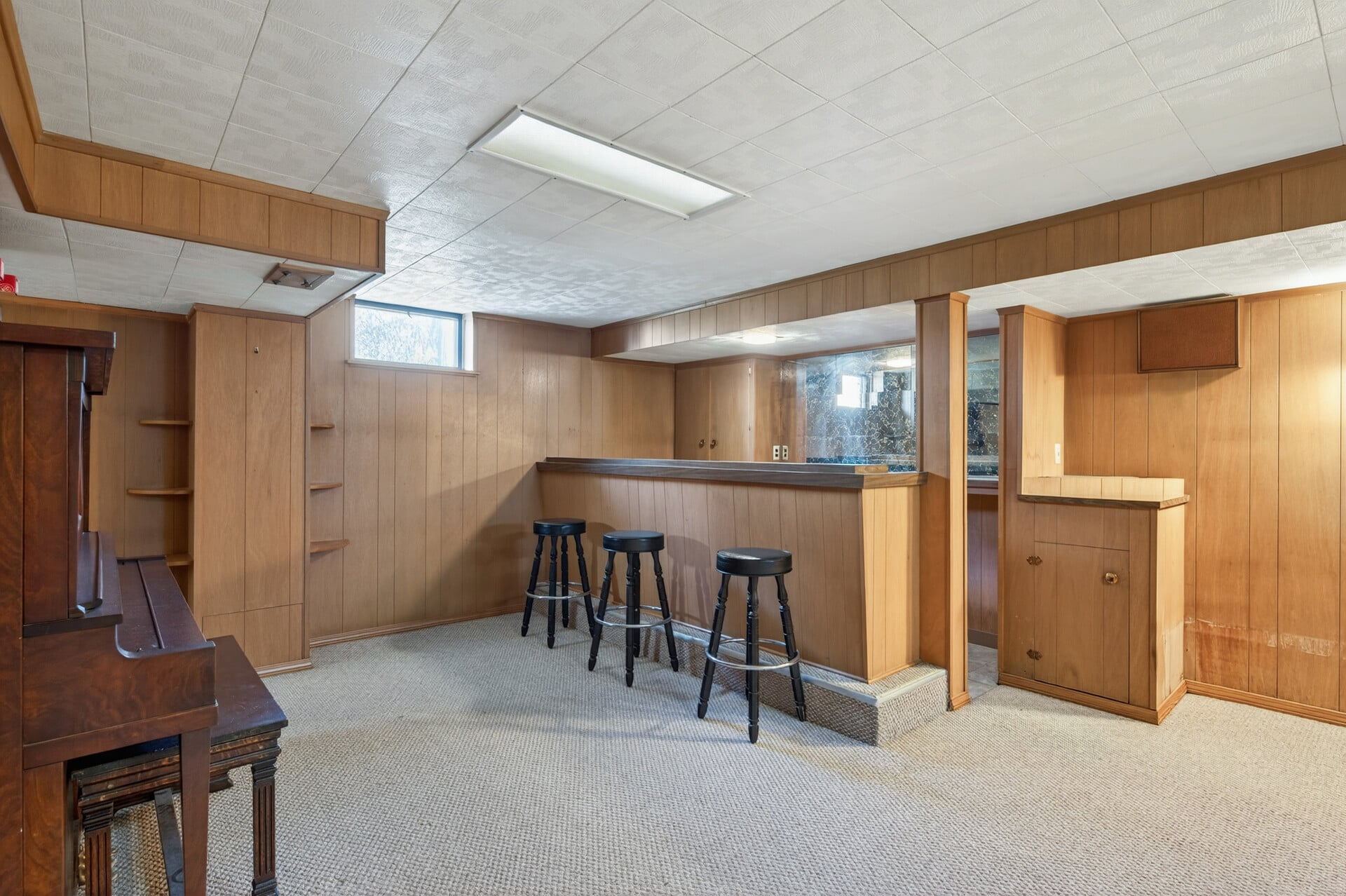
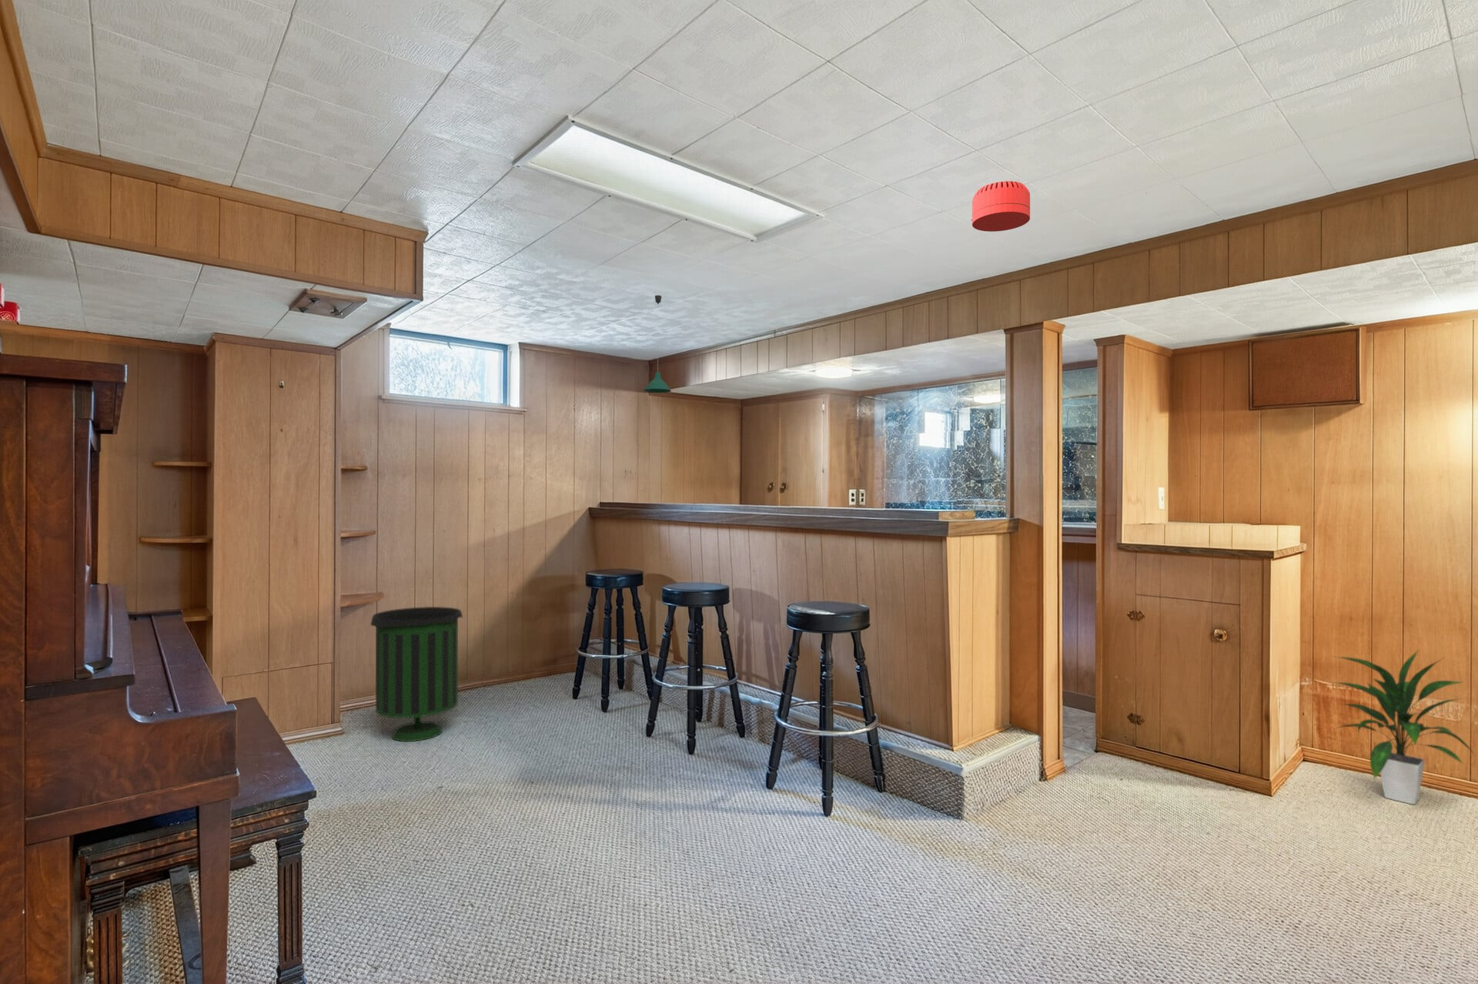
+ indoor plant (1396, 723)
+ trash can (417, 673)
+ smoke detector (1000, 205)
+ pendant light (658, 344)
